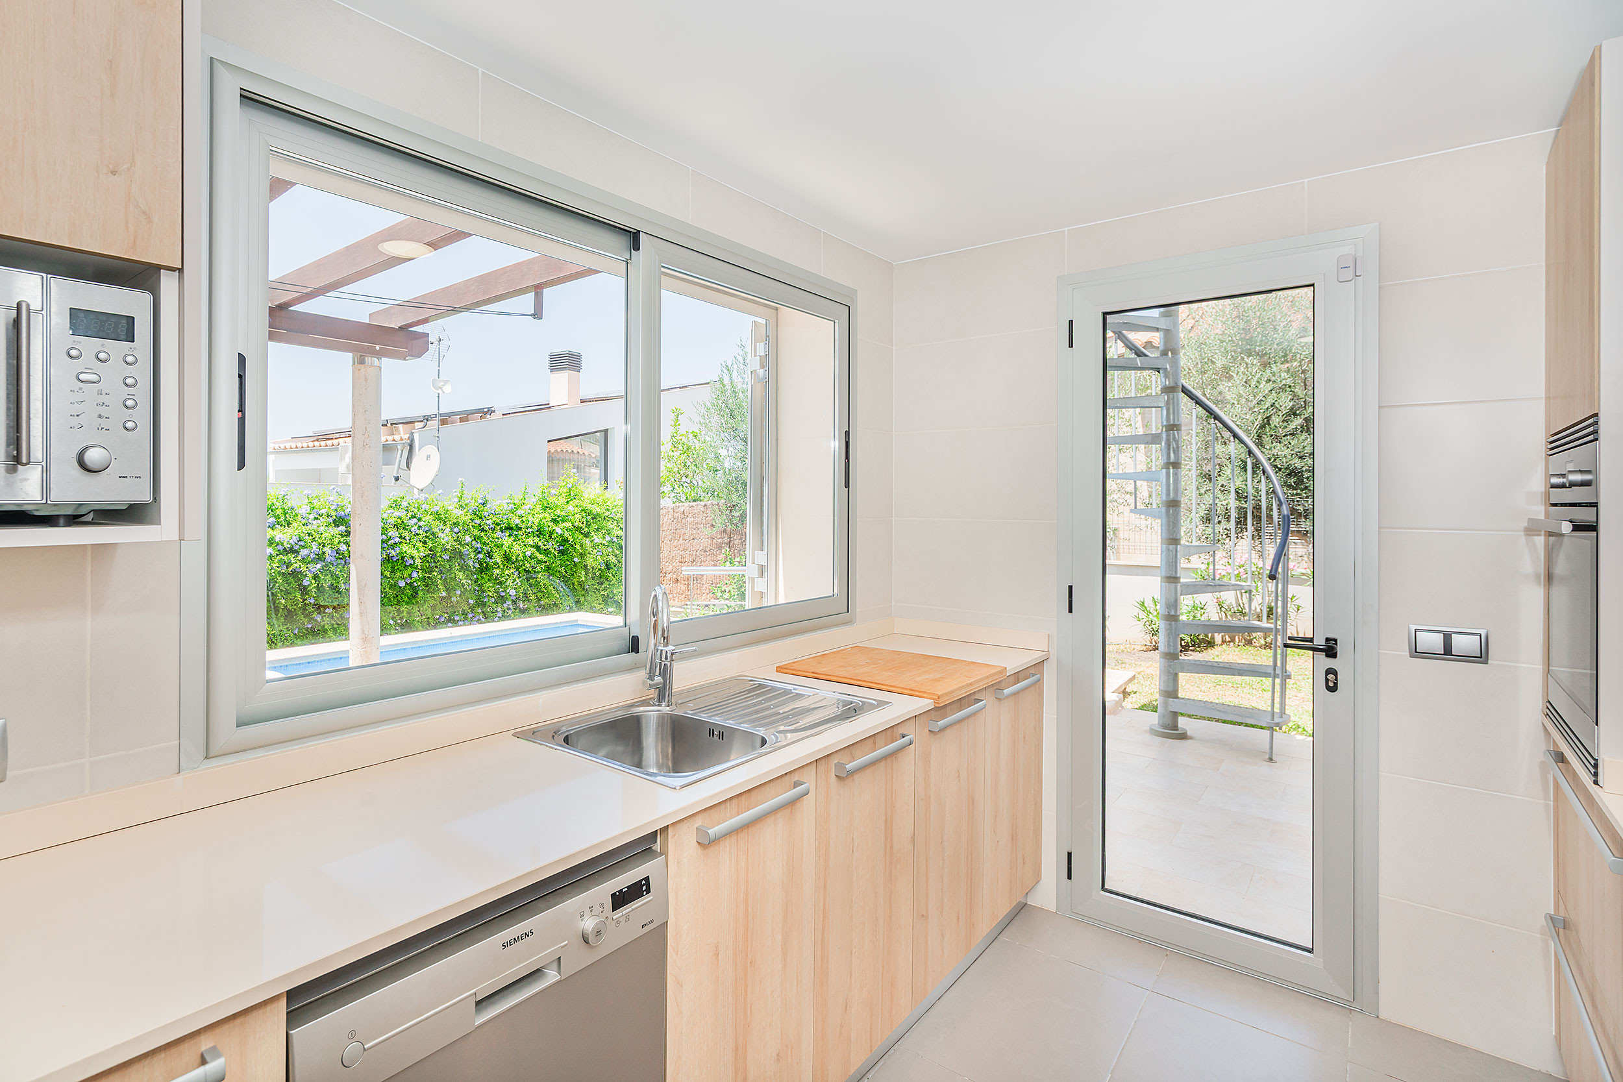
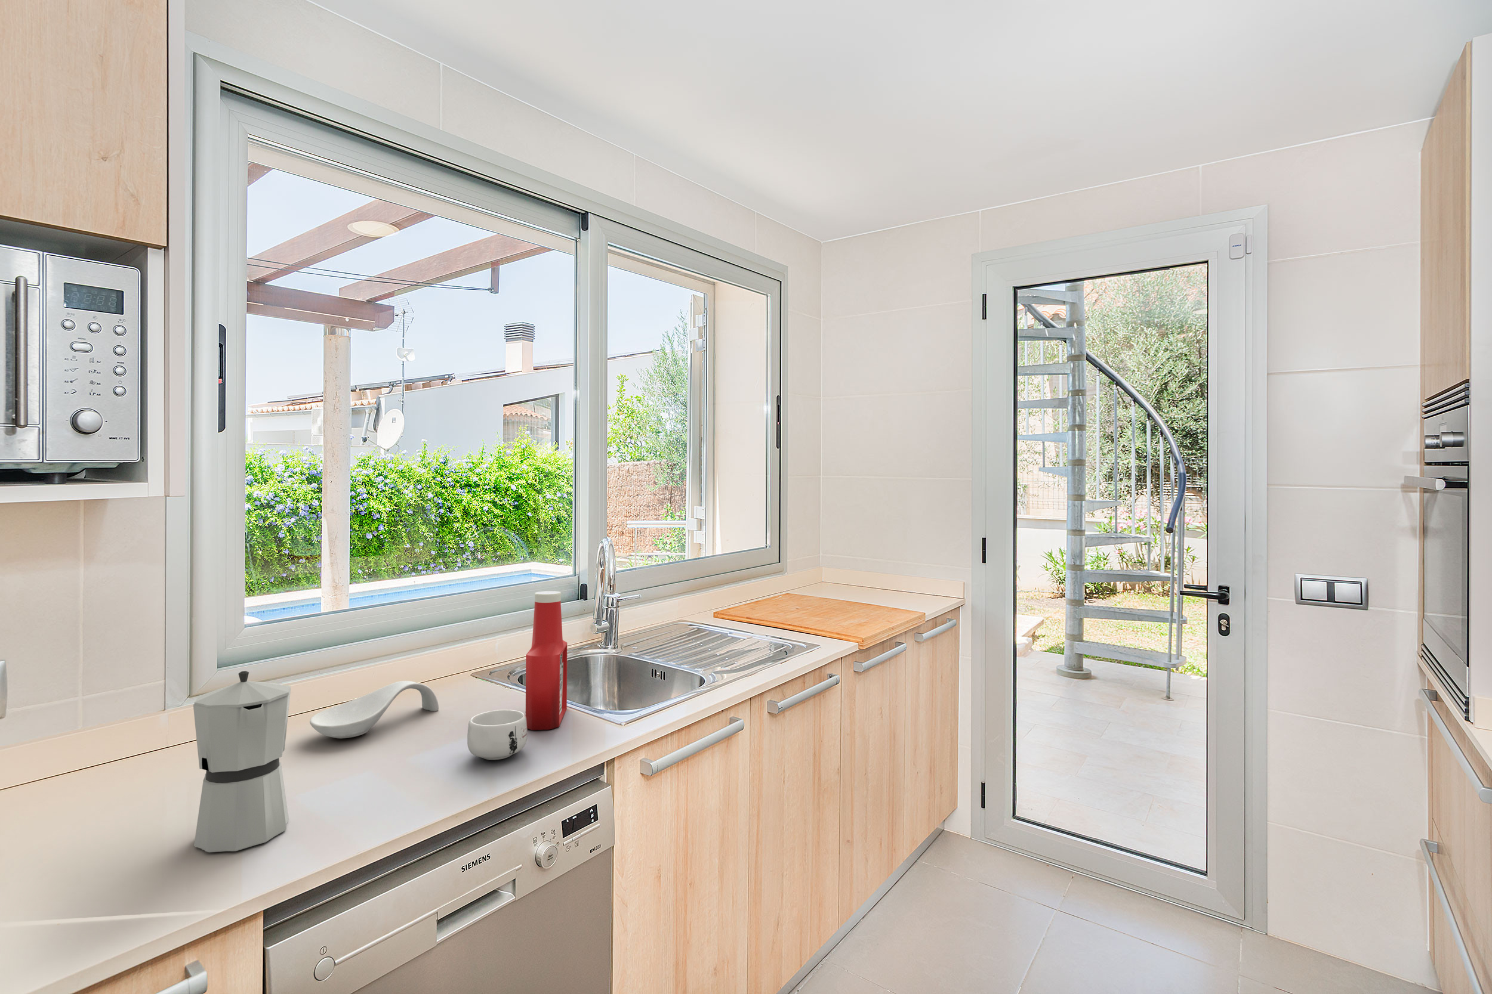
+ mug (502, 734)
+ soap bottle (547, 656)
+ spoon rest (377, 707)
+ coffeepot (240, 751)
